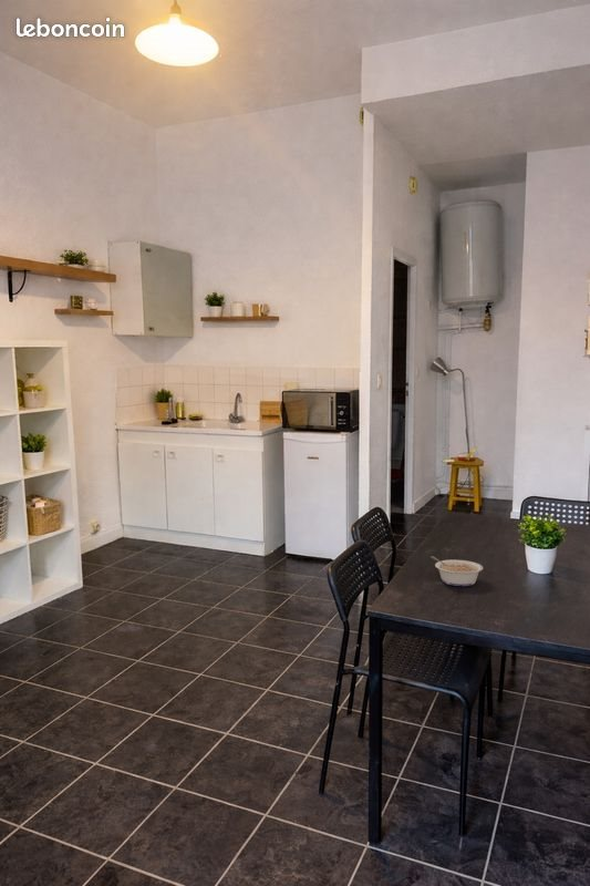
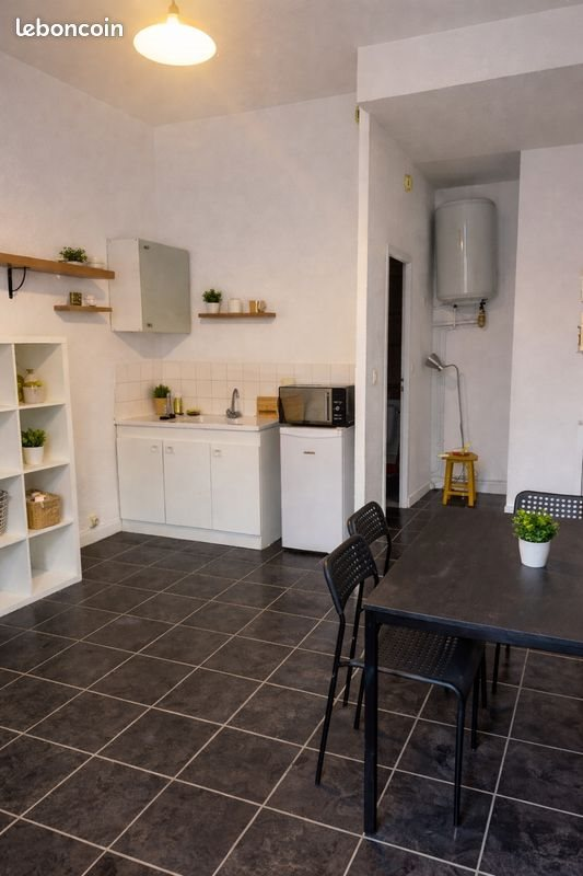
- legume (456, 571)
